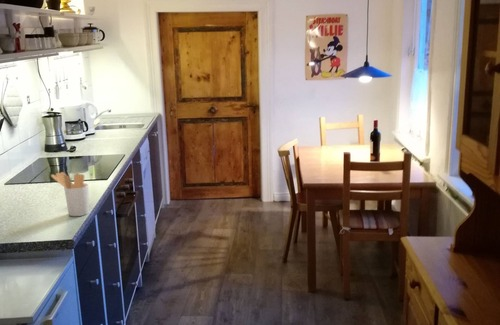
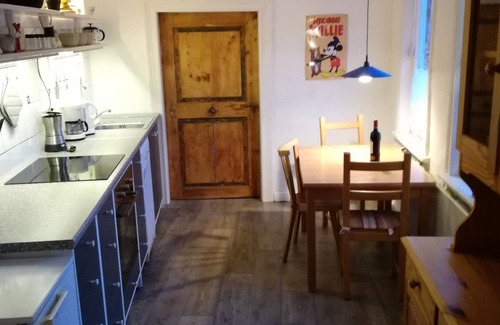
- utensil holder (71, 192)
